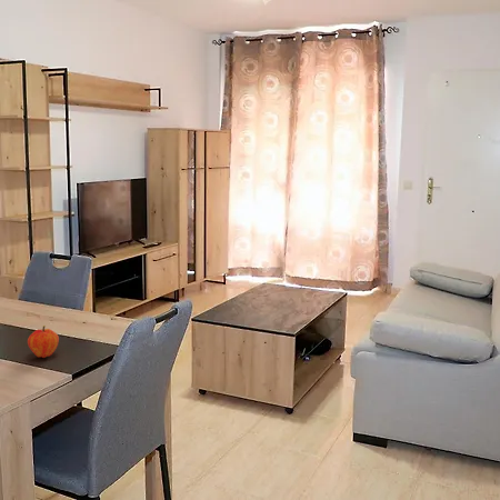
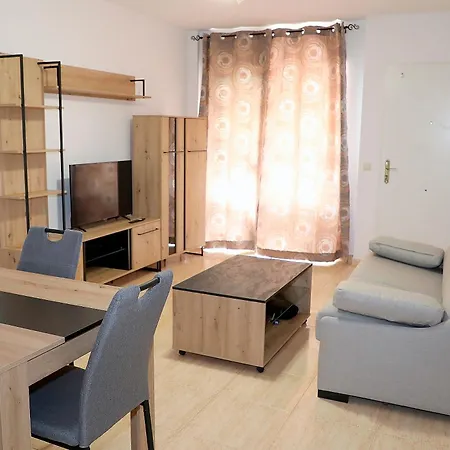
- fruit (42, 341)
